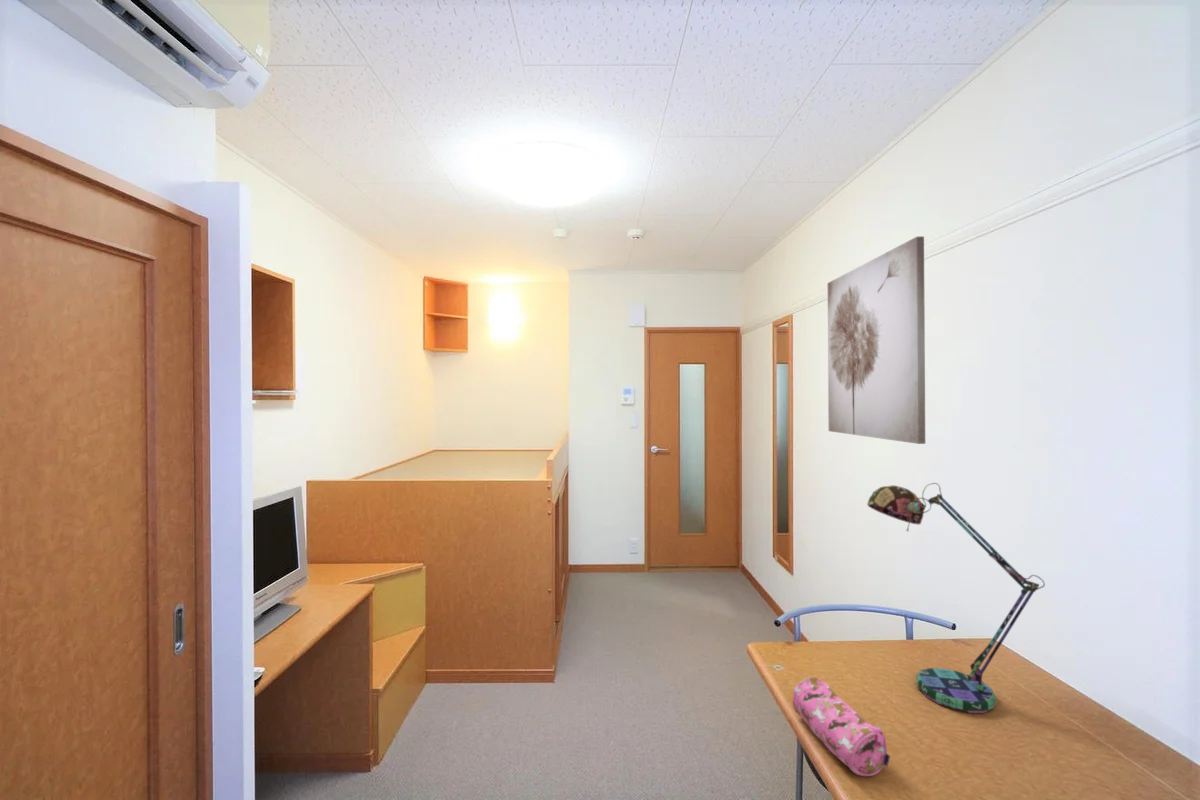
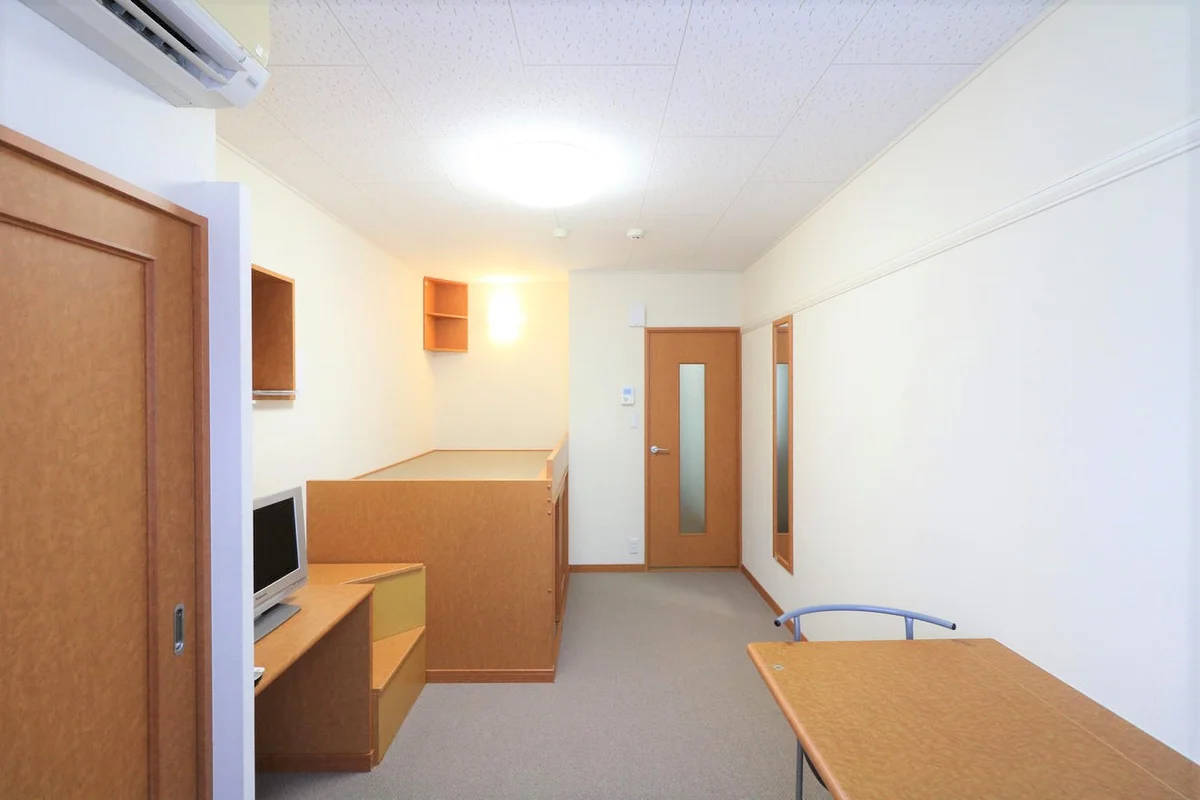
- wall art (868, 350)
- desk lamp (979, 544)
- pencil case (836, 721)
